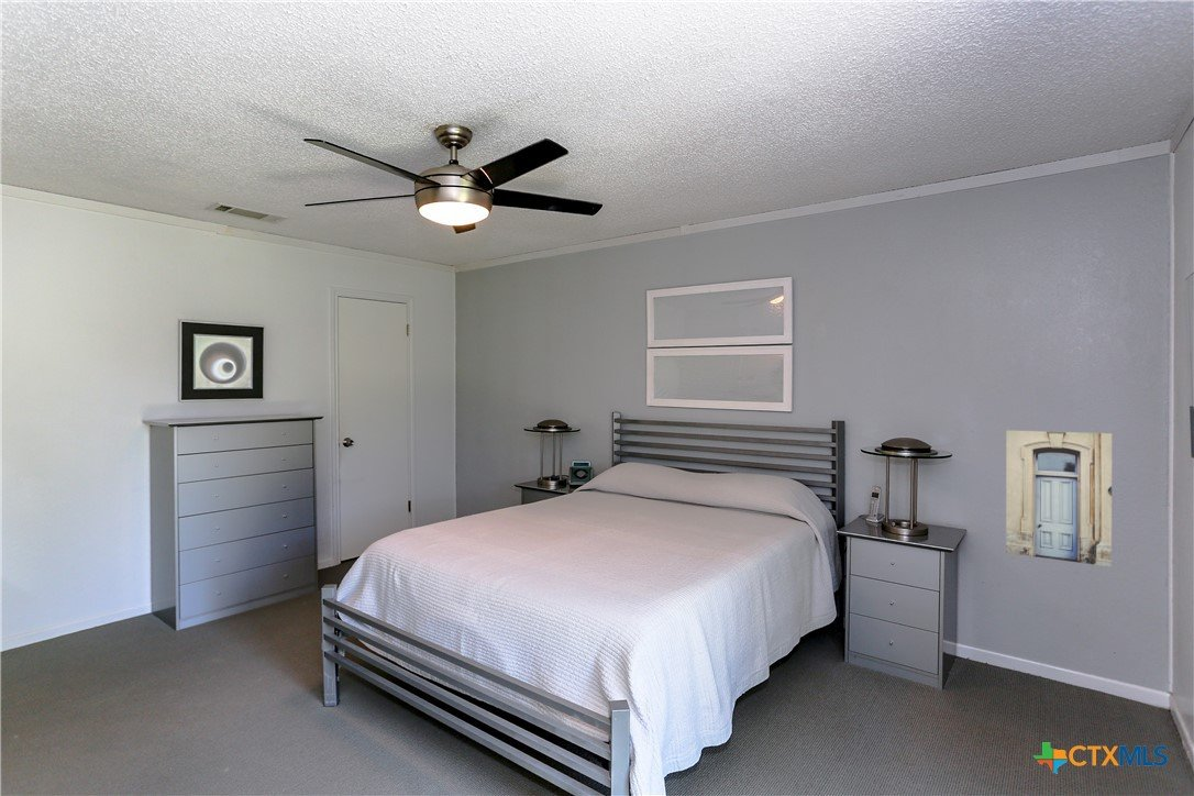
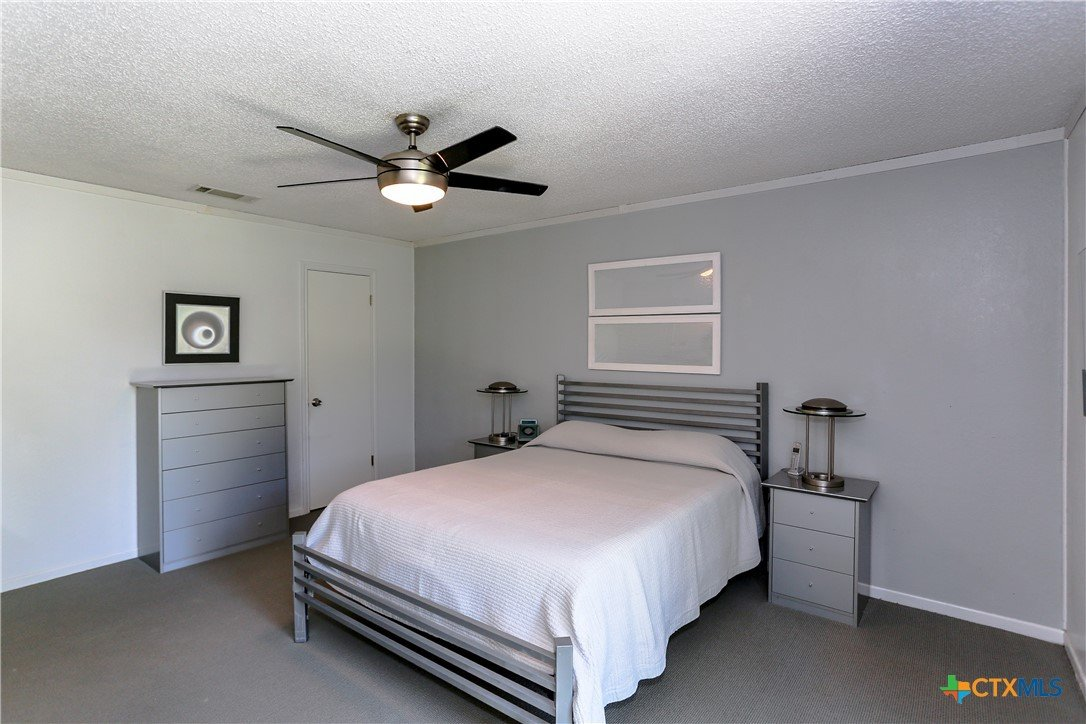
- wall art (1057, 495)
